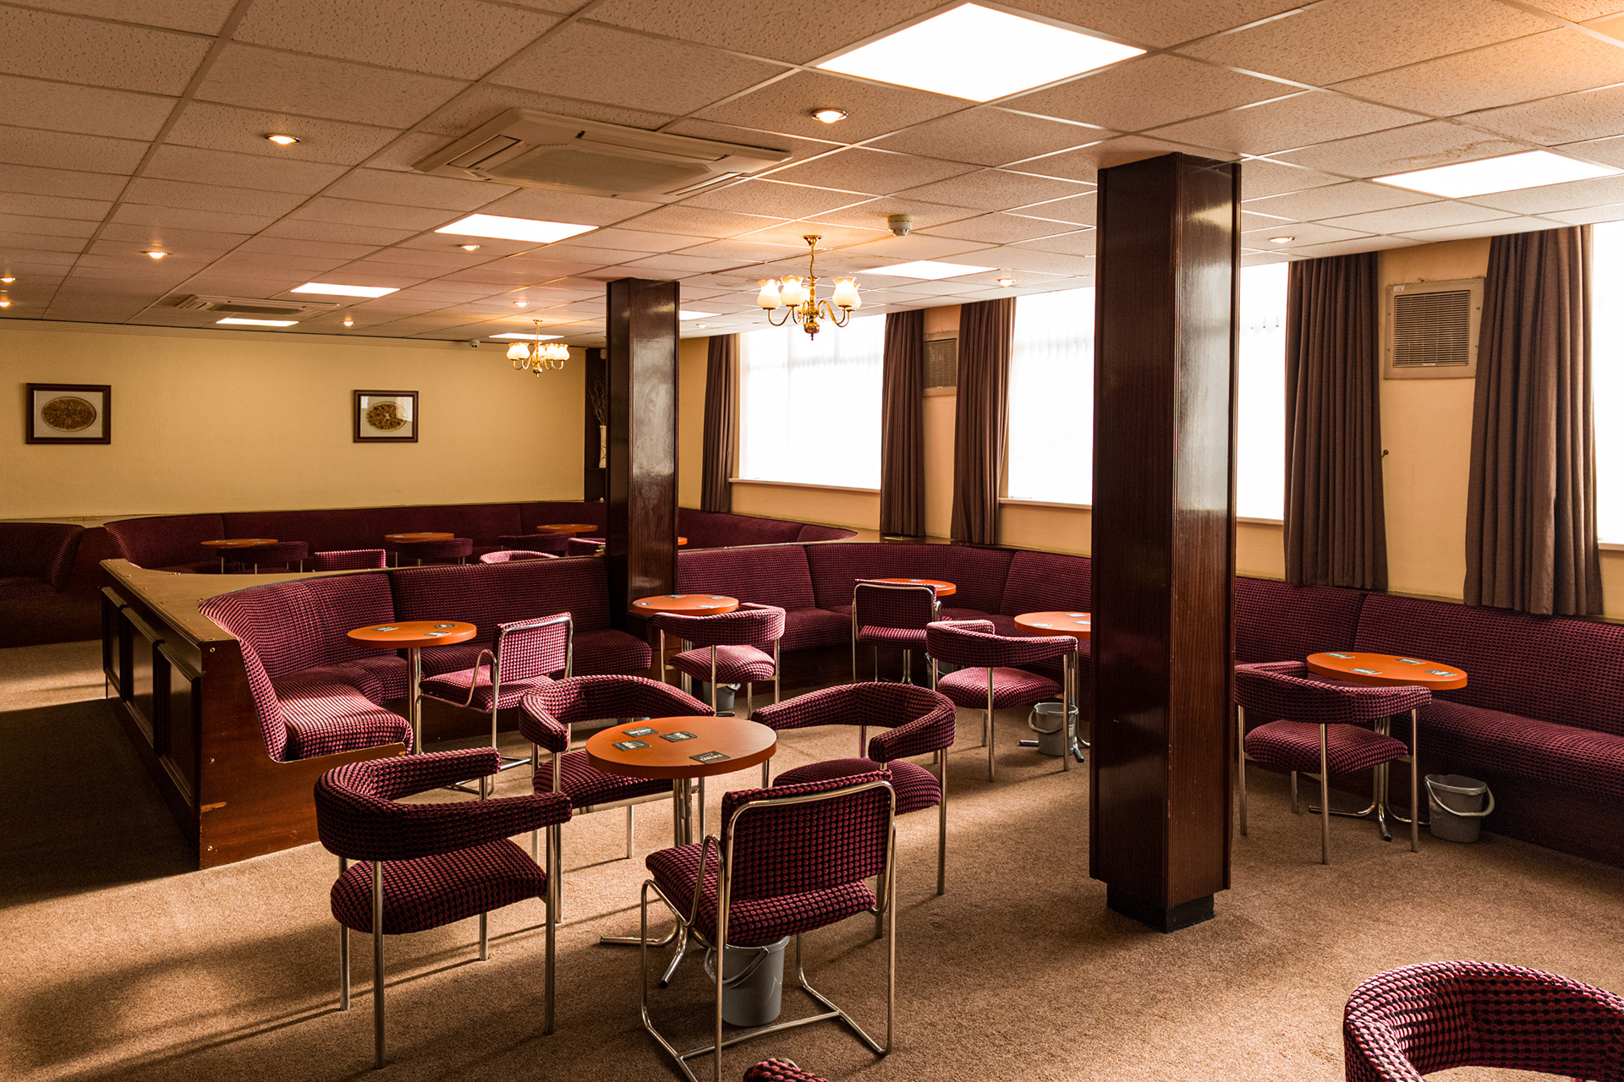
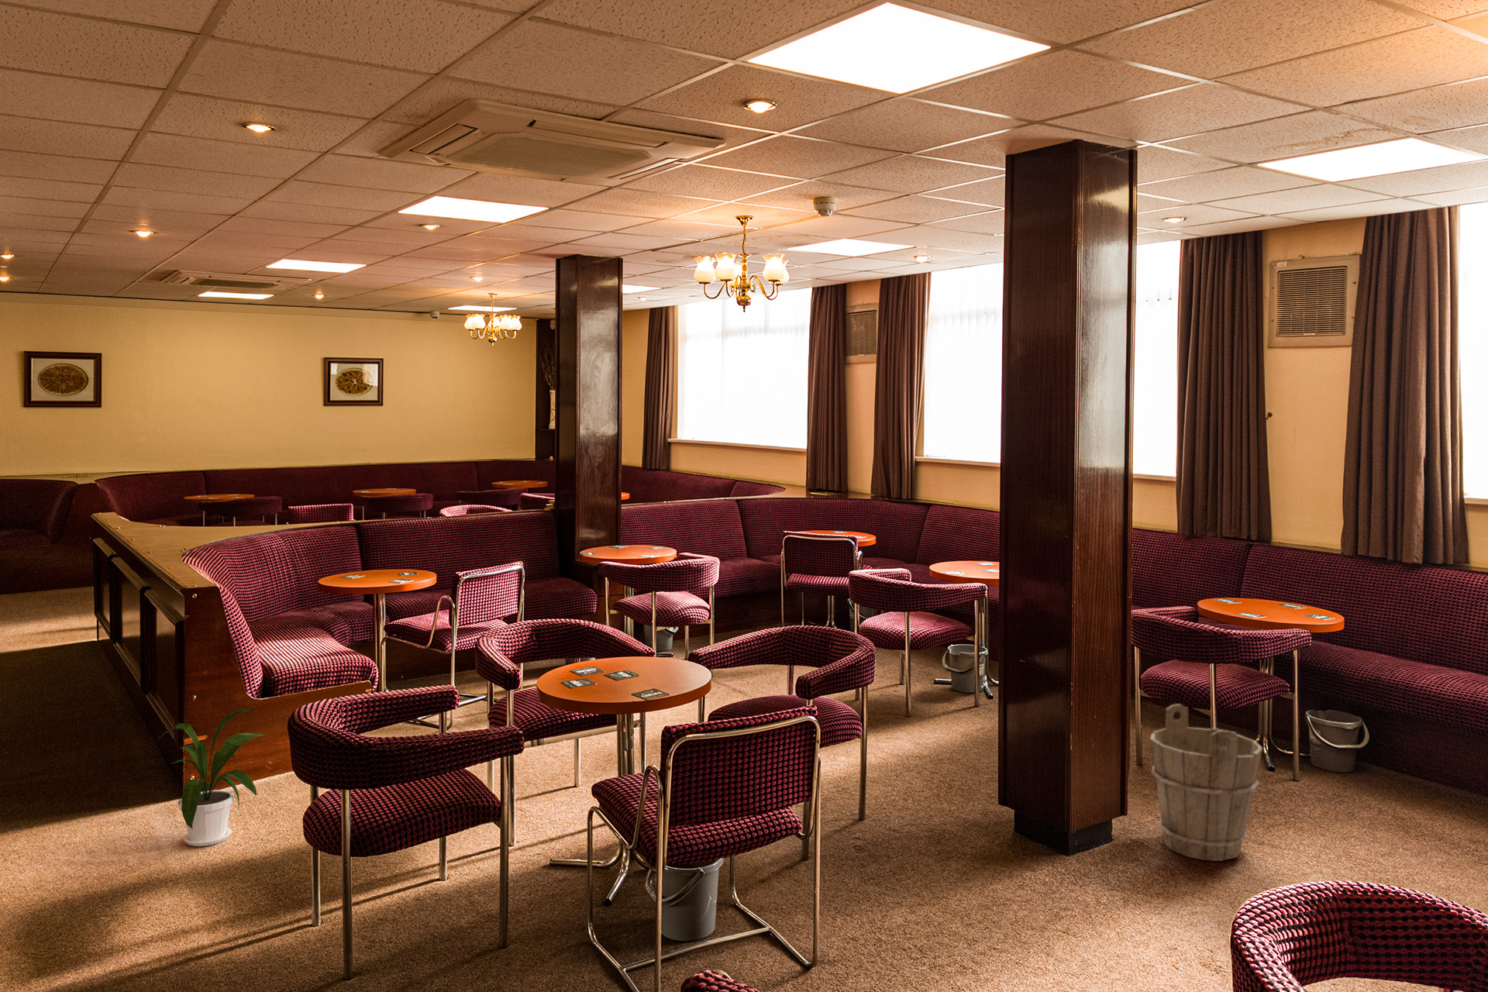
+ bucket (1203, 782)
+ house plant (210, 775)
